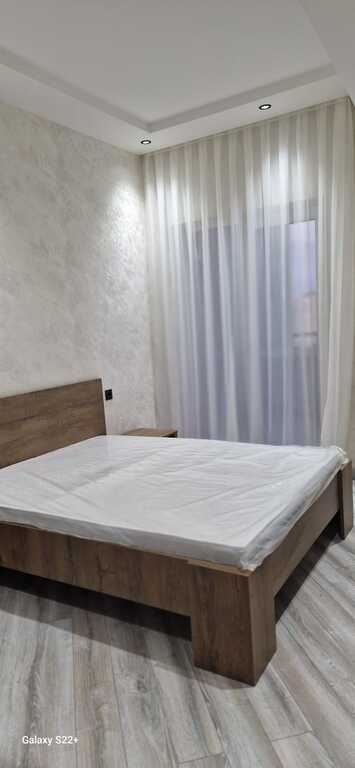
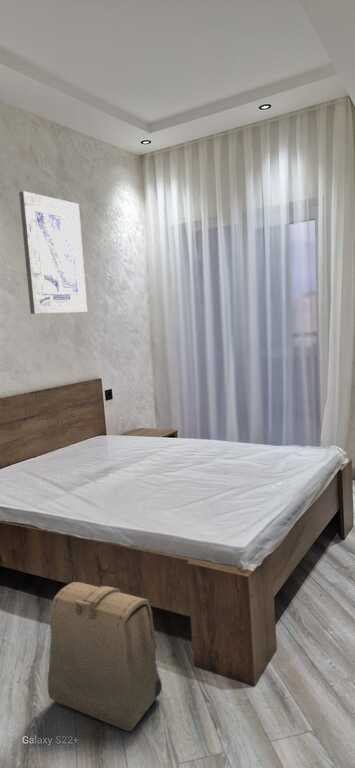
+ wall art (55, 256)
+ backpack (103, 642)
